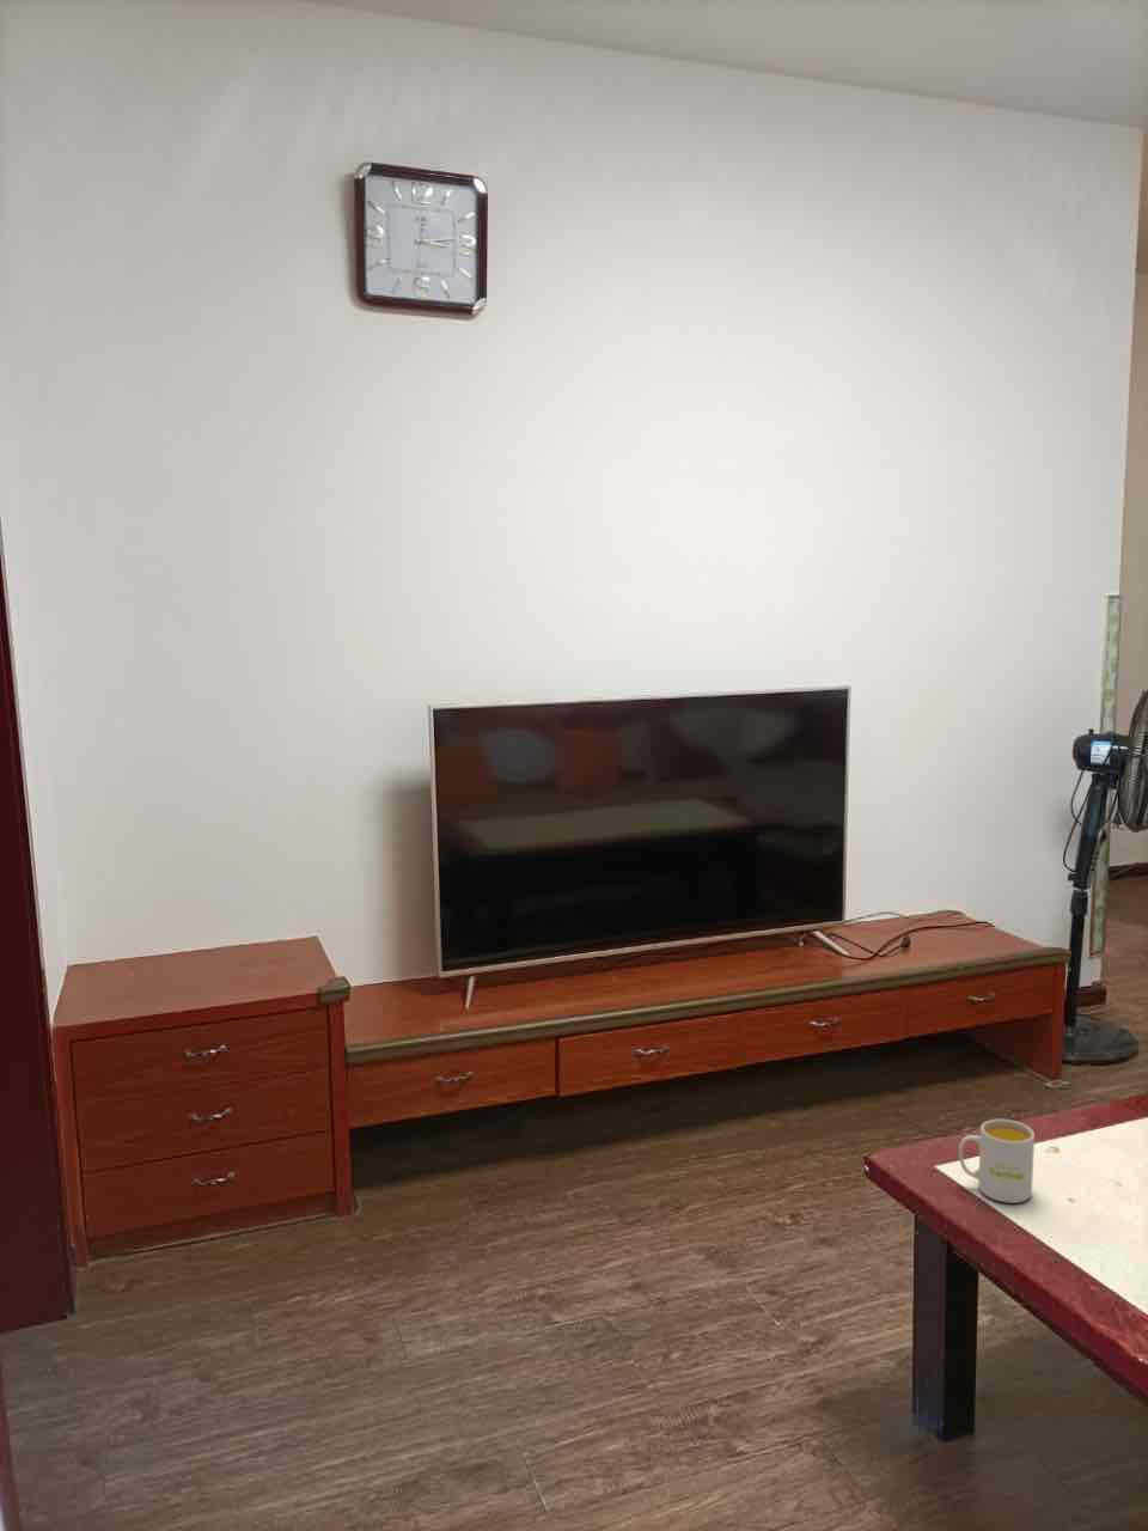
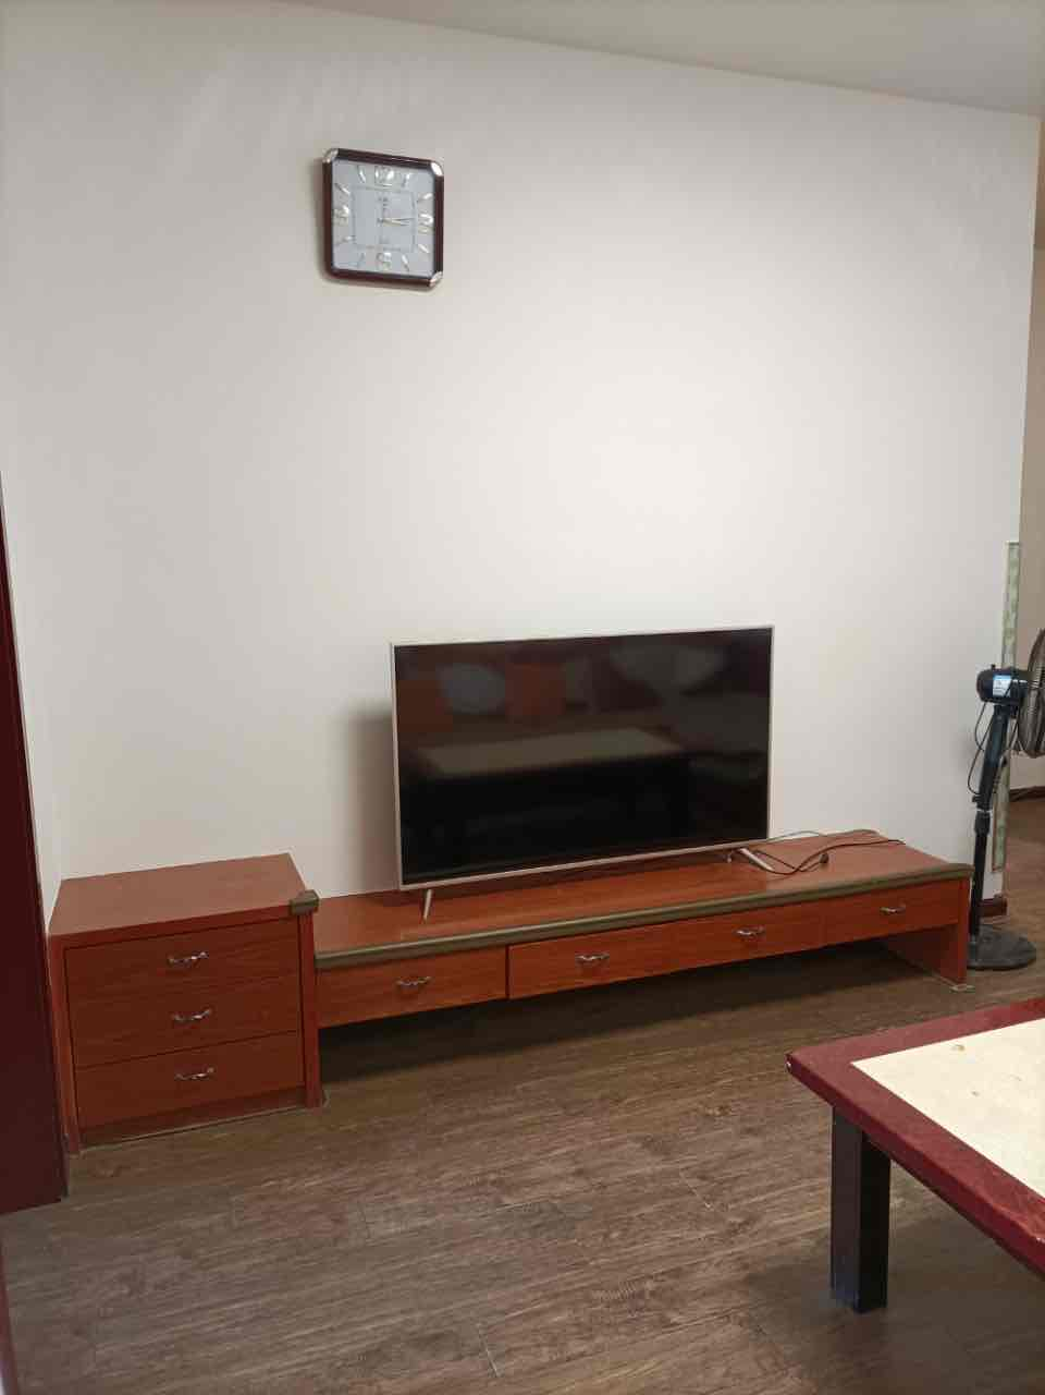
- mug (995, 1158)
